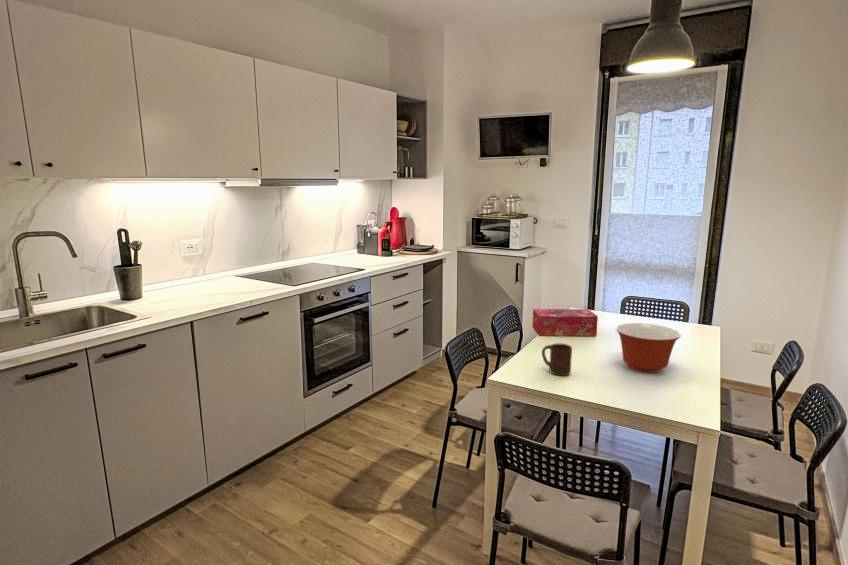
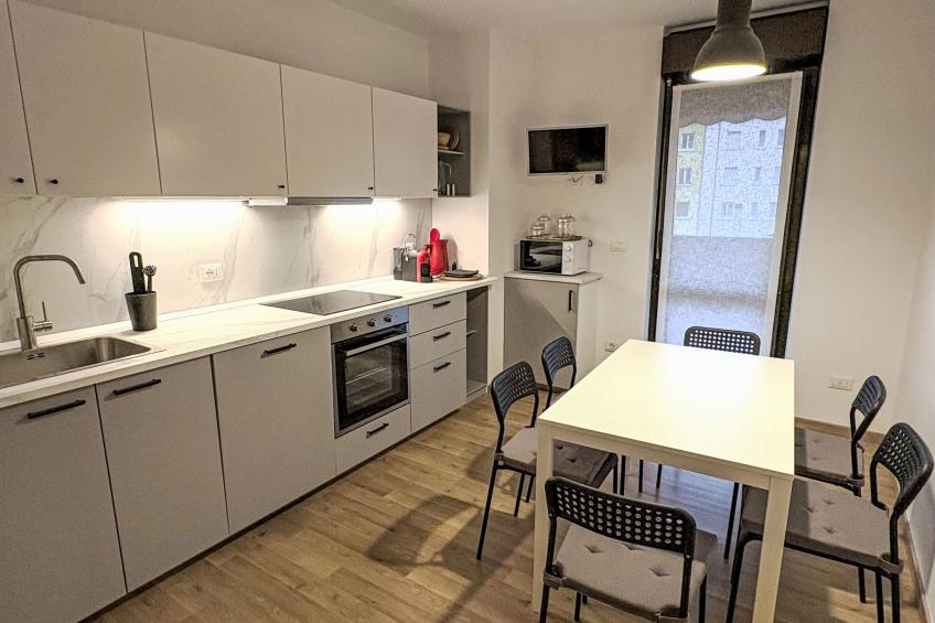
- tissue box (563, 322)
- cup (557, 359)
- mixing bowl (646, 349)
